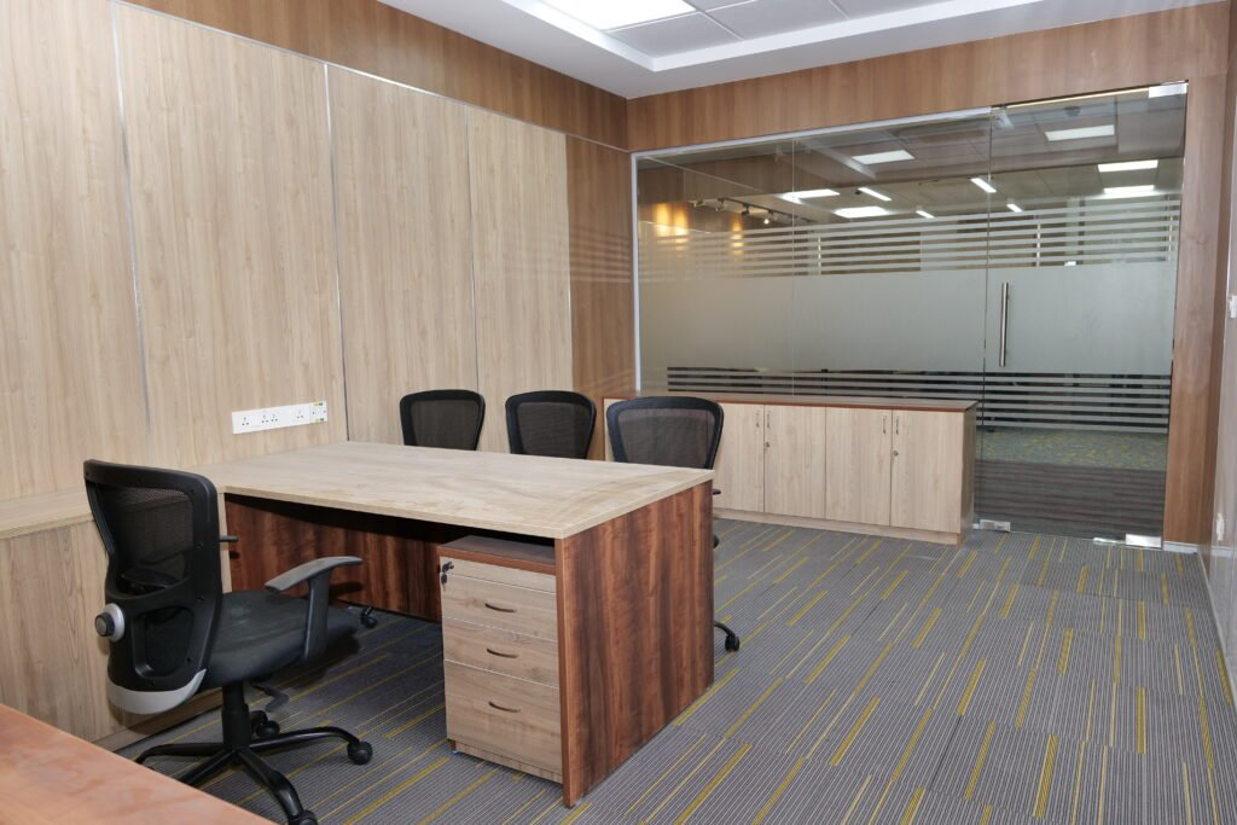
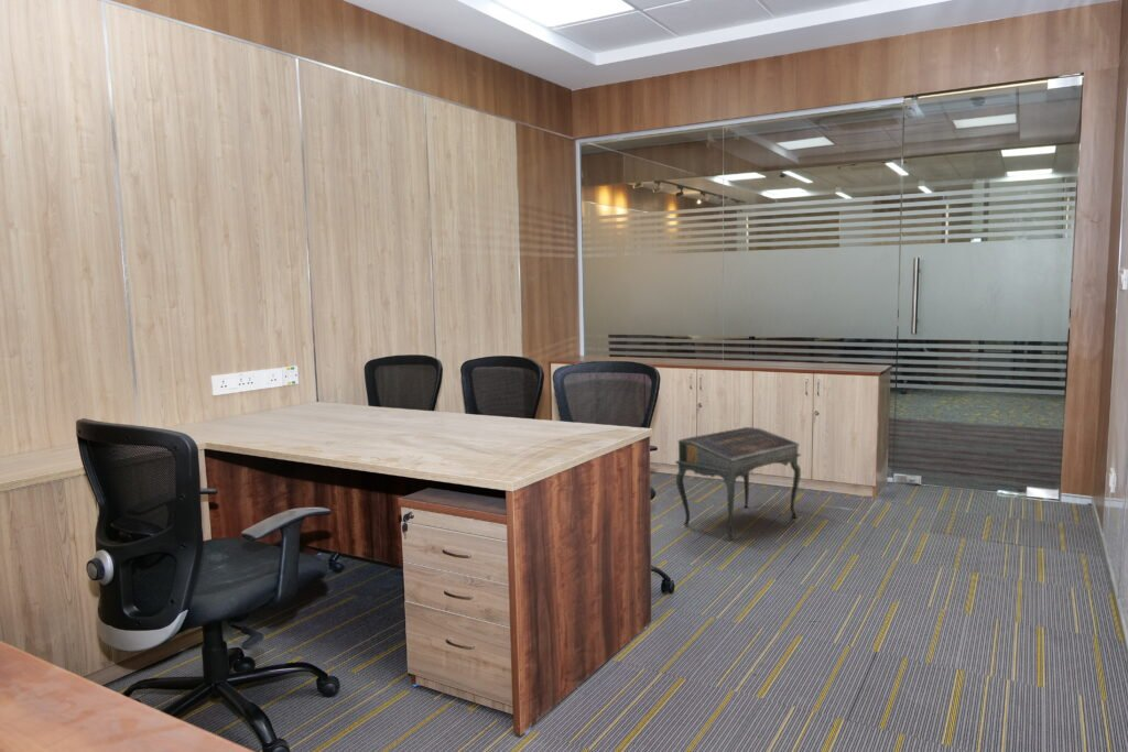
+ writing desk (737, 477)
